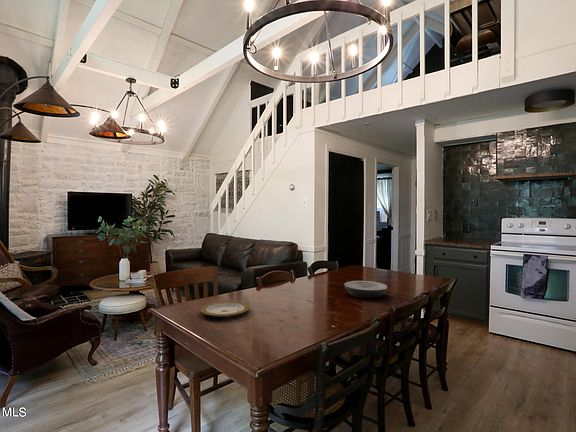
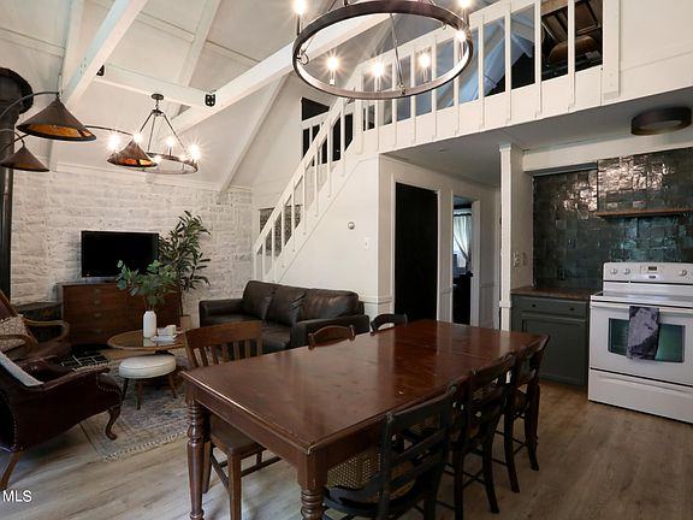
- plate (365, 289)
- plate (225, 310)
